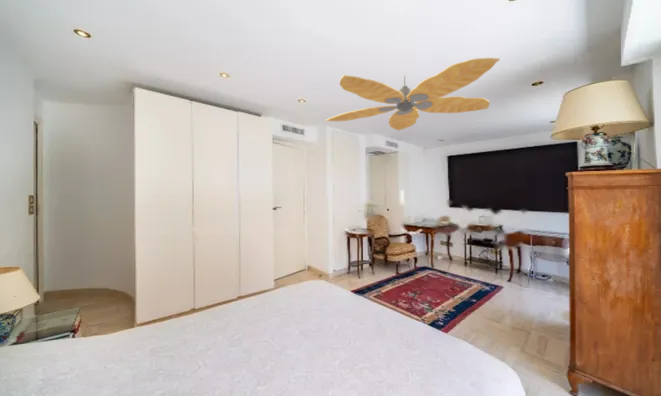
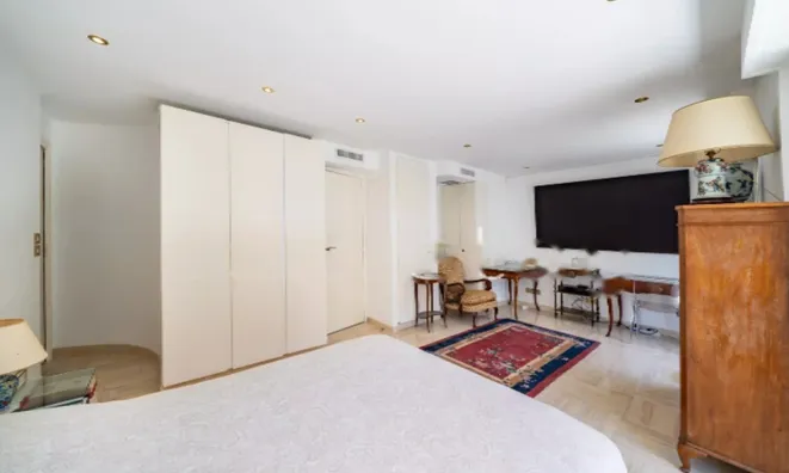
- ceiling fan (401, 95)
